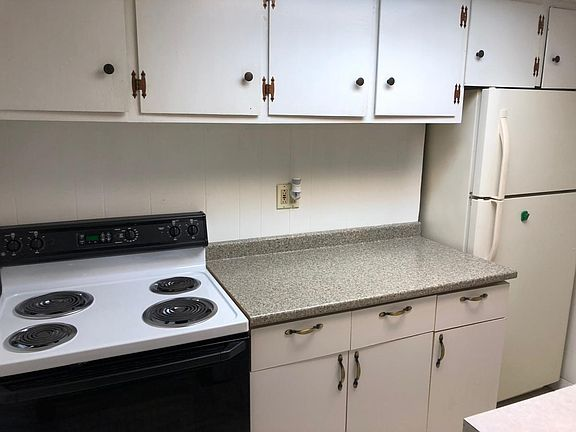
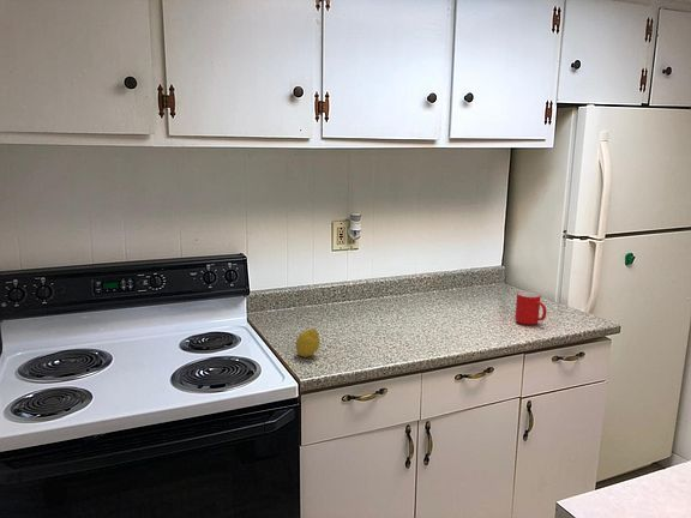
+ fruit (307, 342)
+ cup (531, 309)
